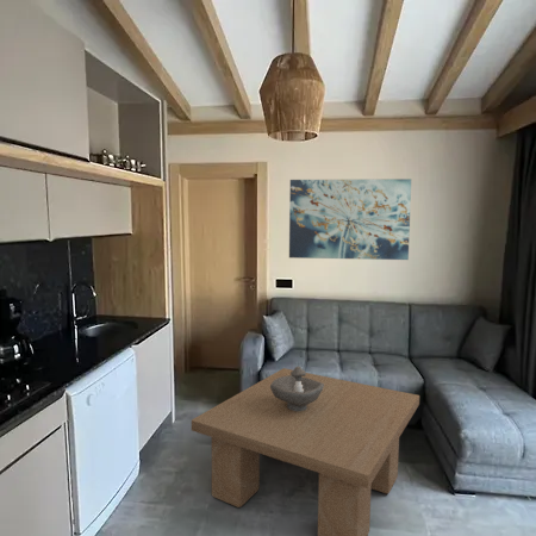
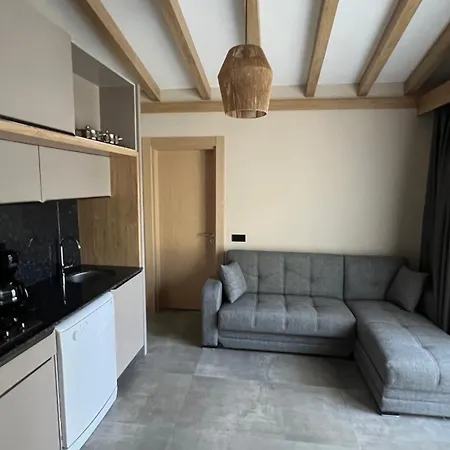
- coffee table (313, 444)
- decorative bowl (297, 386)
- wall art (348, 219)
